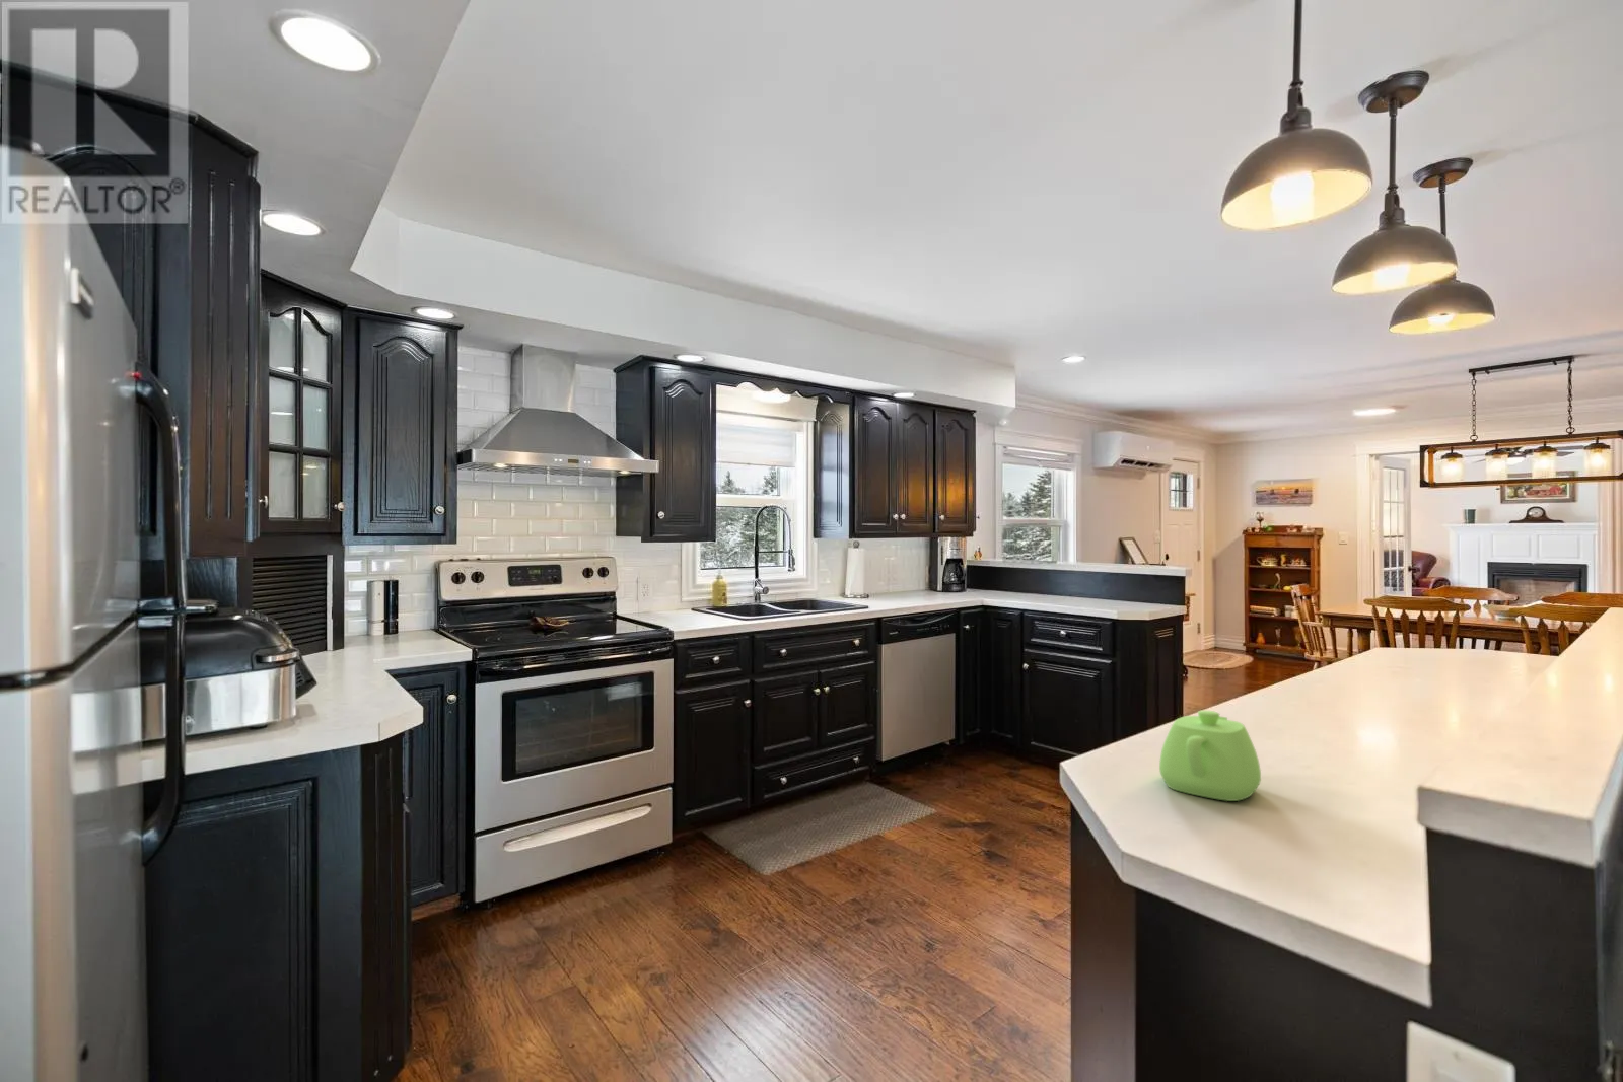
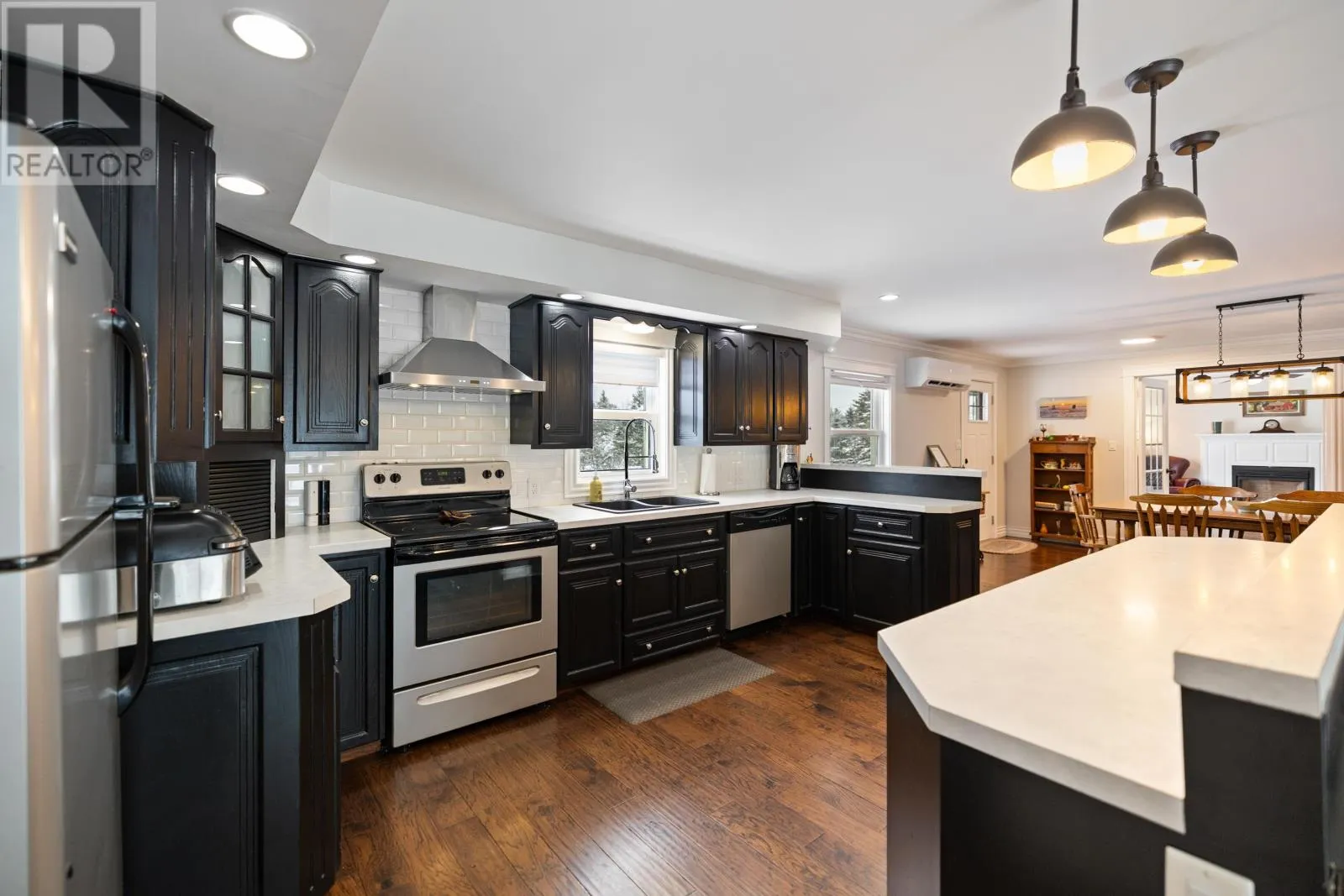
- teapot (1209, 747)
